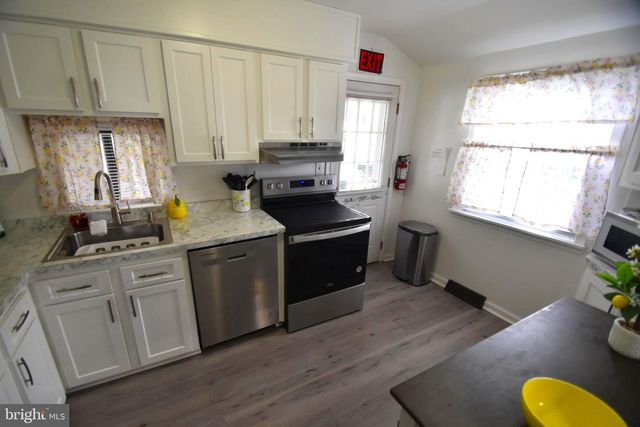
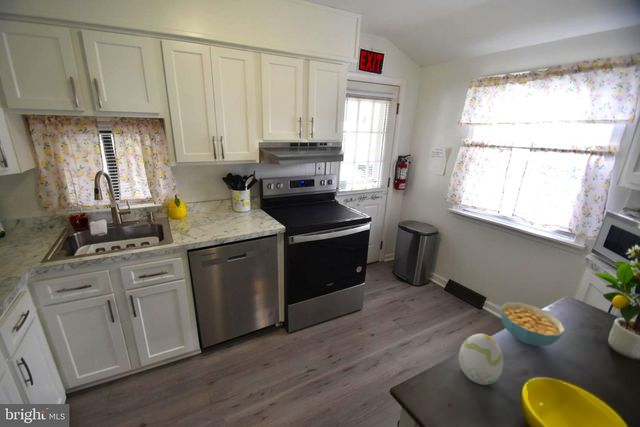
+ cereal bowl (527, 327)
+ decorative egg (481, 355)
